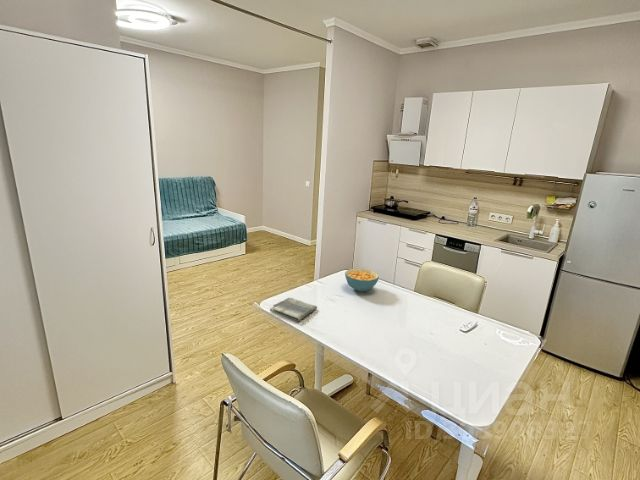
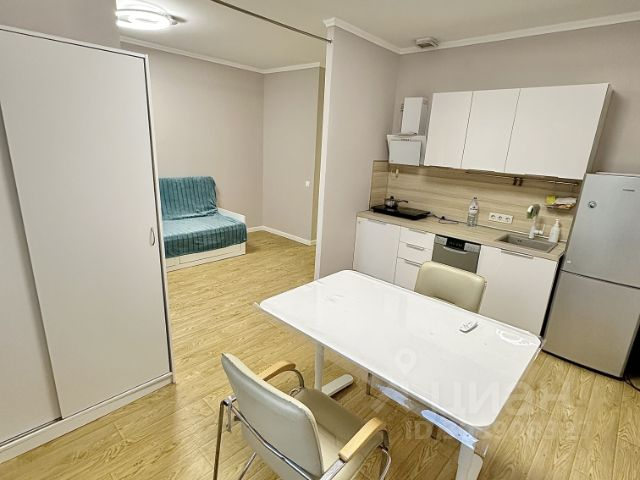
- dish towel (293, 307)
- cereal bowl (361, 281)
